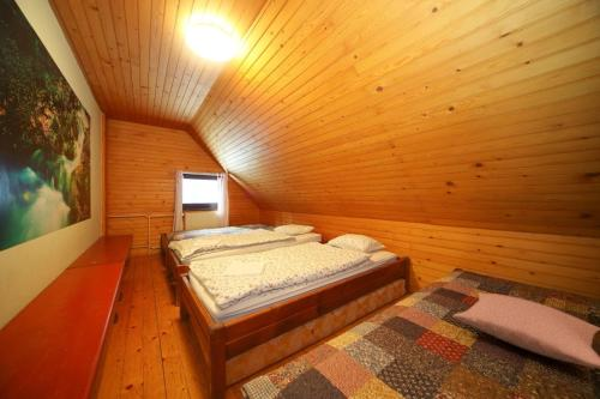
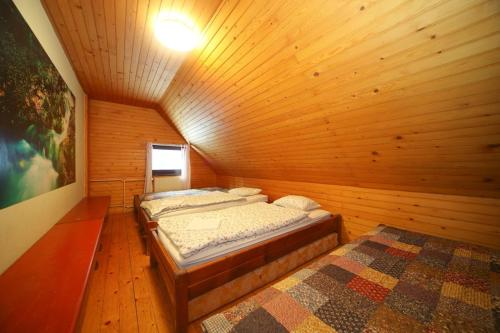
- pillow (523, 320)
